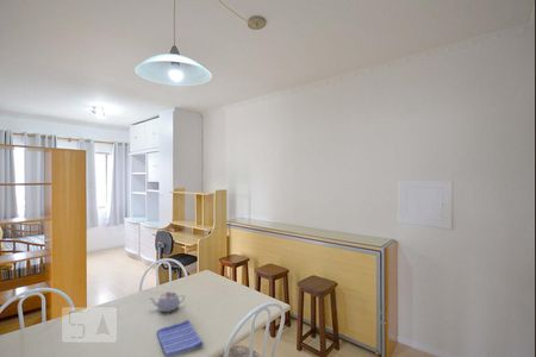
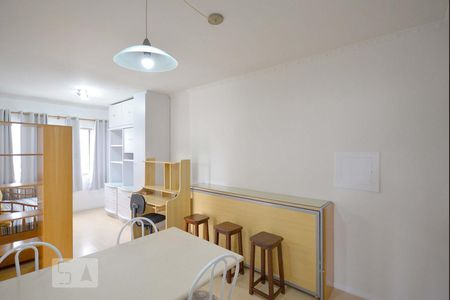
- teapot (167, 300)
- dish towel (179, 337)
